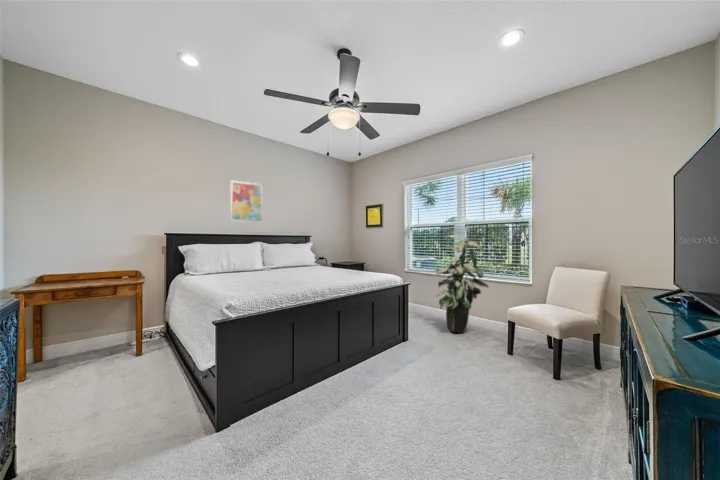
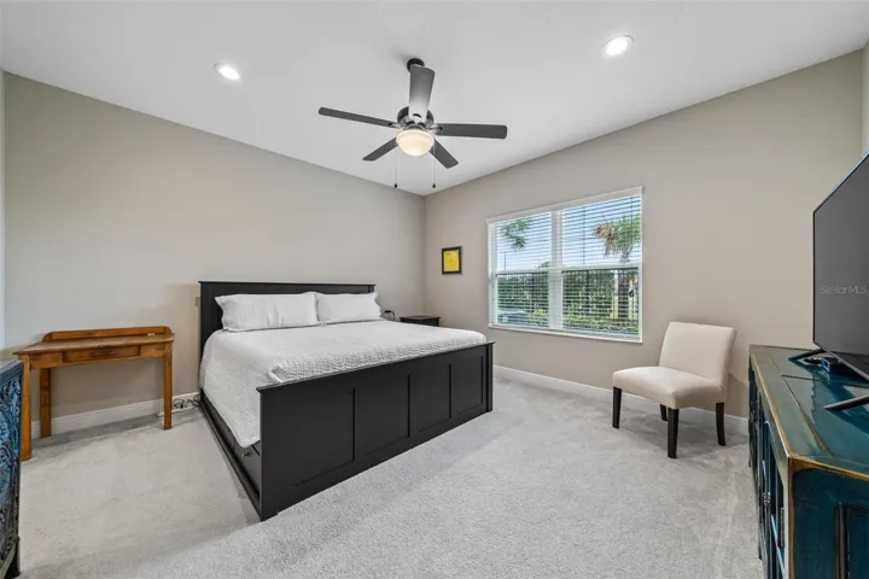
- wall art (246, 202)
- indoor plant (458, 282)
